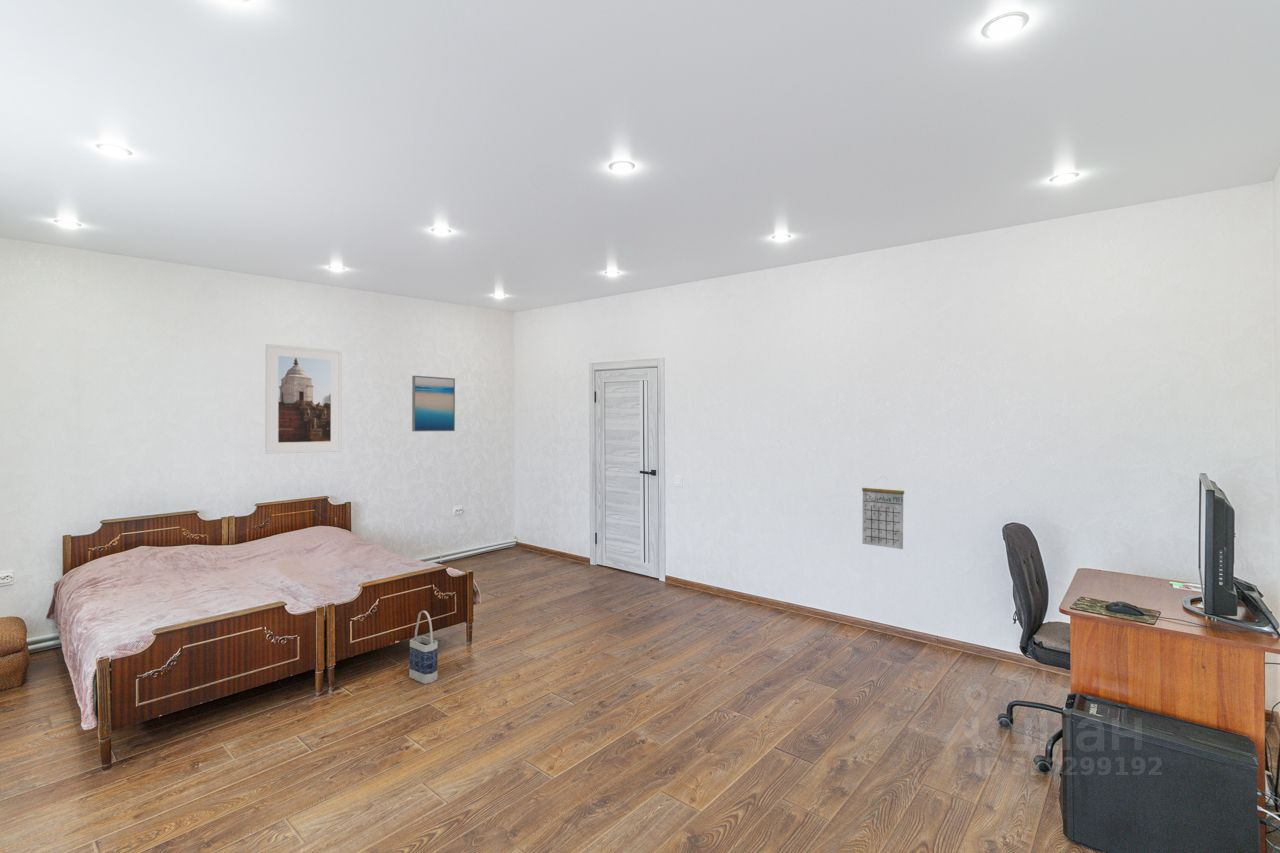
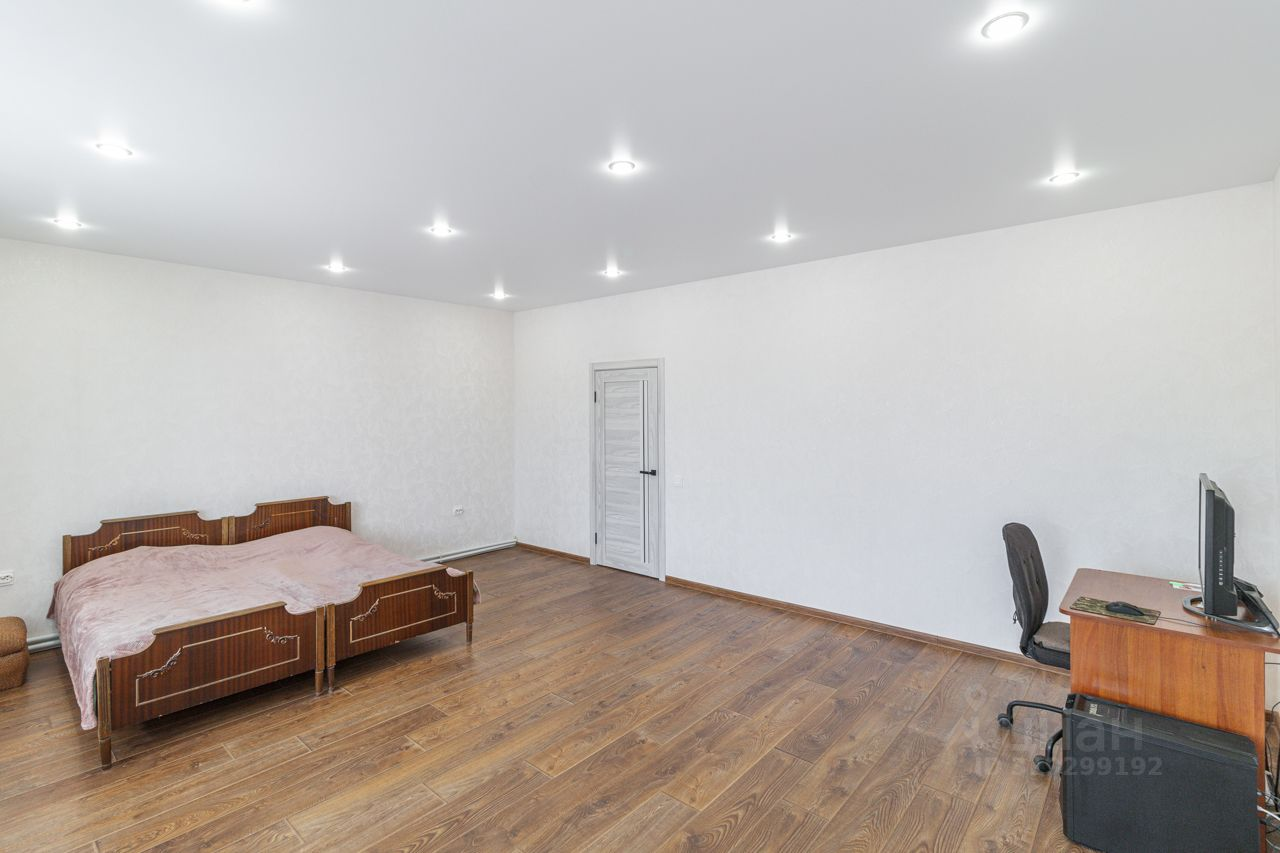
- calendar (882, 511)
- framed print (305, 400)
- wall art (434, 404)
- bag (423, 644)
